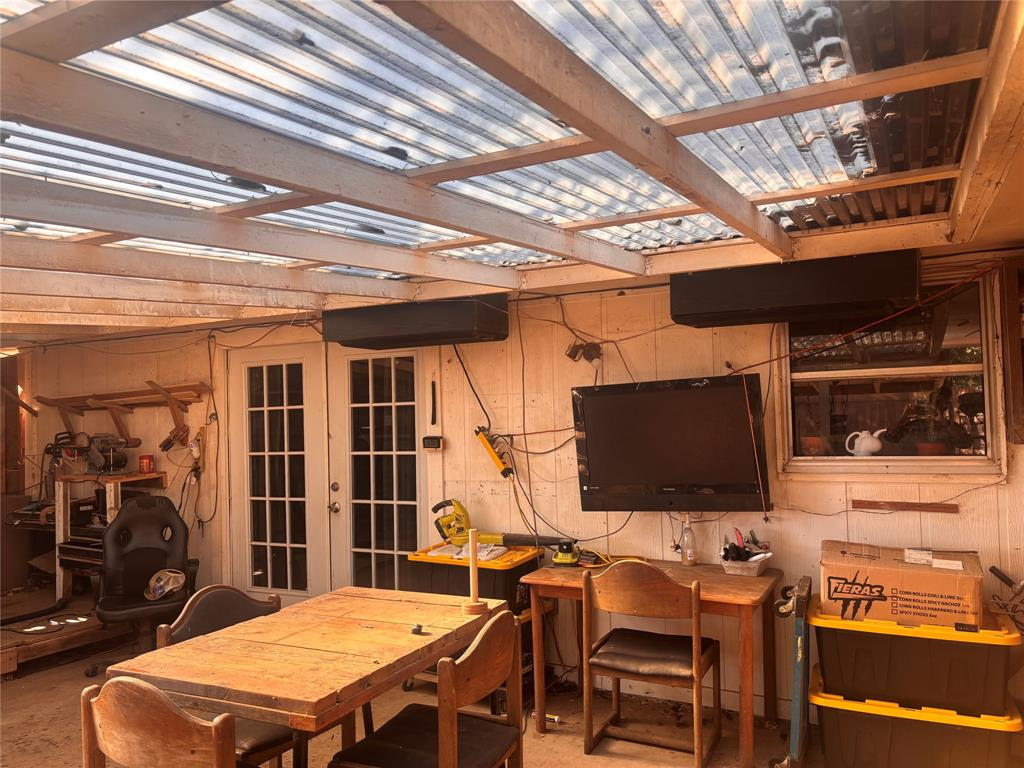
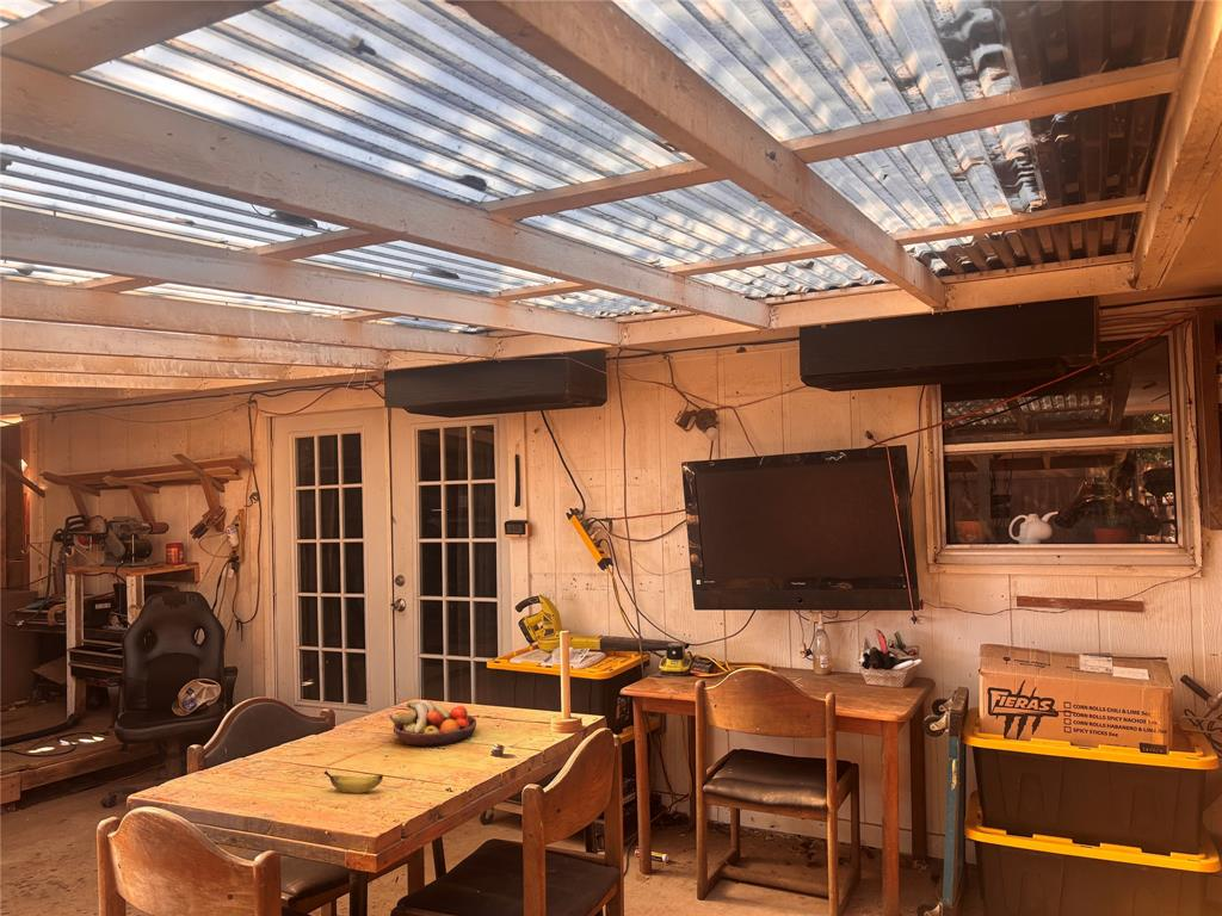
+ fruit bowl (434, 719)
+ banana (354, 781)
